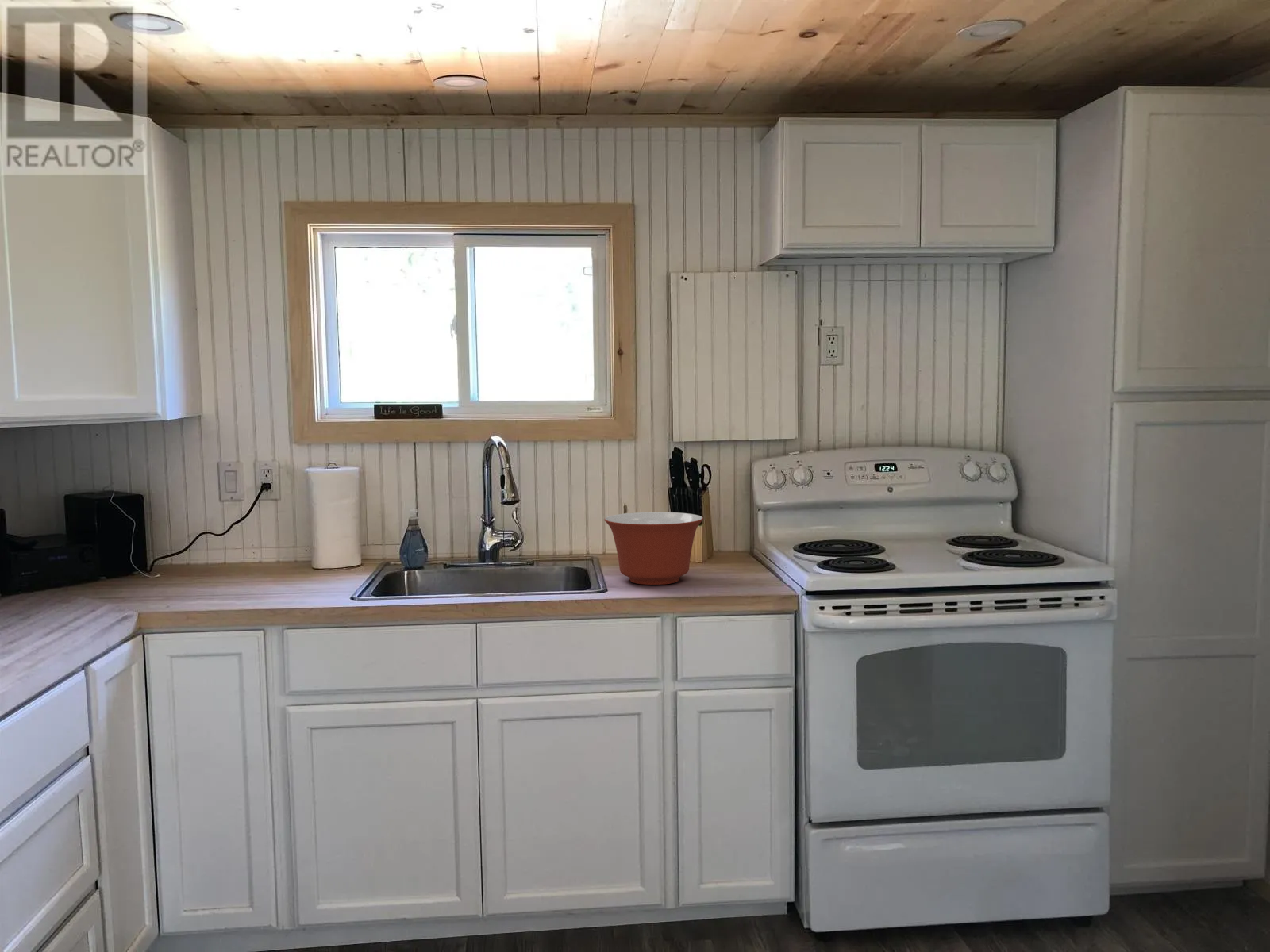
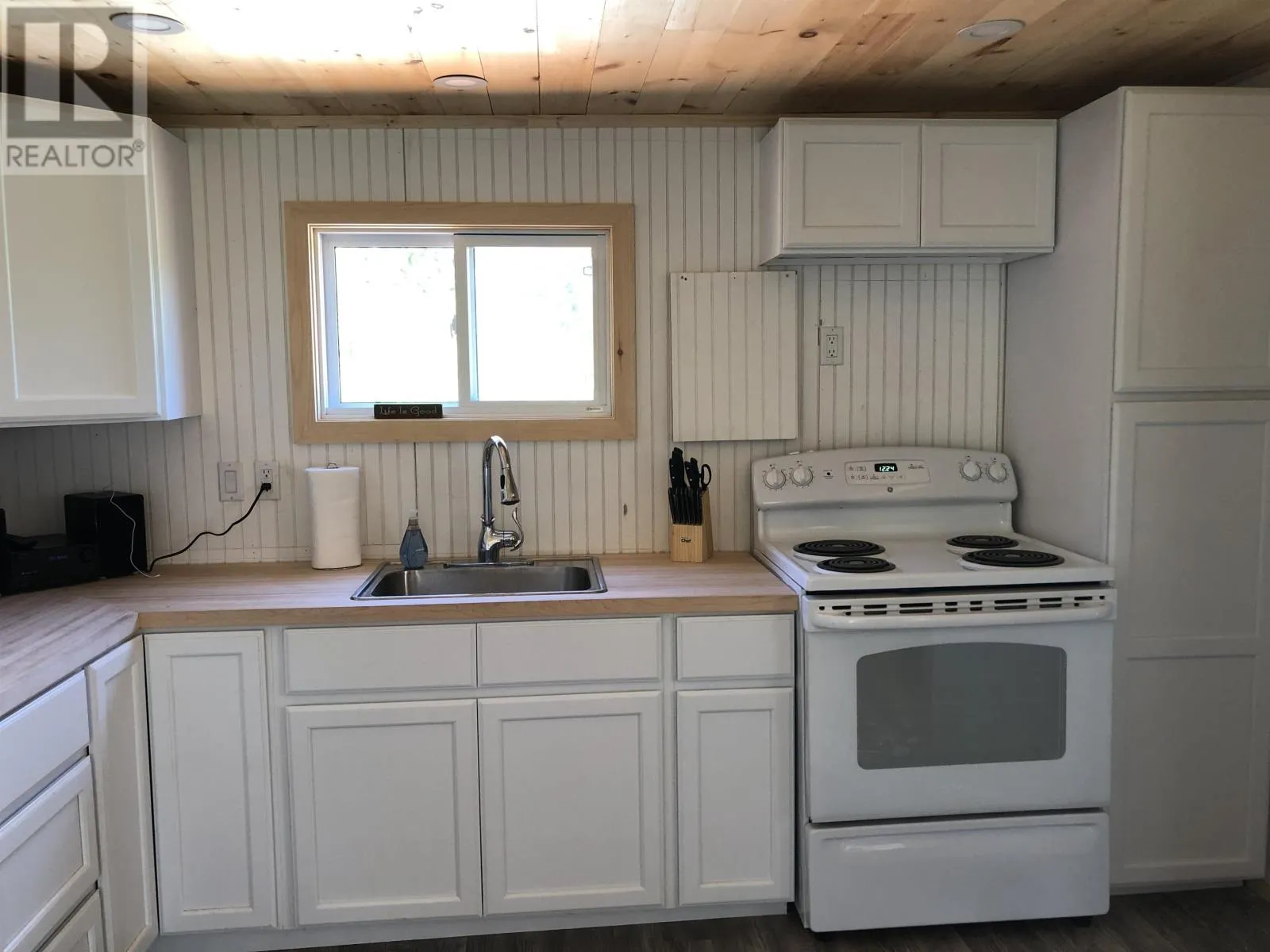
- mixing bowl (654, 549)
